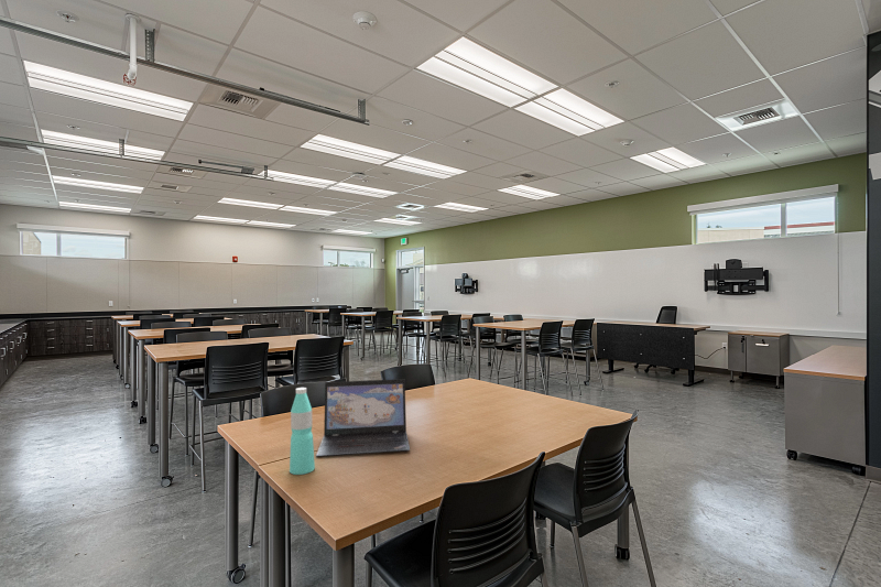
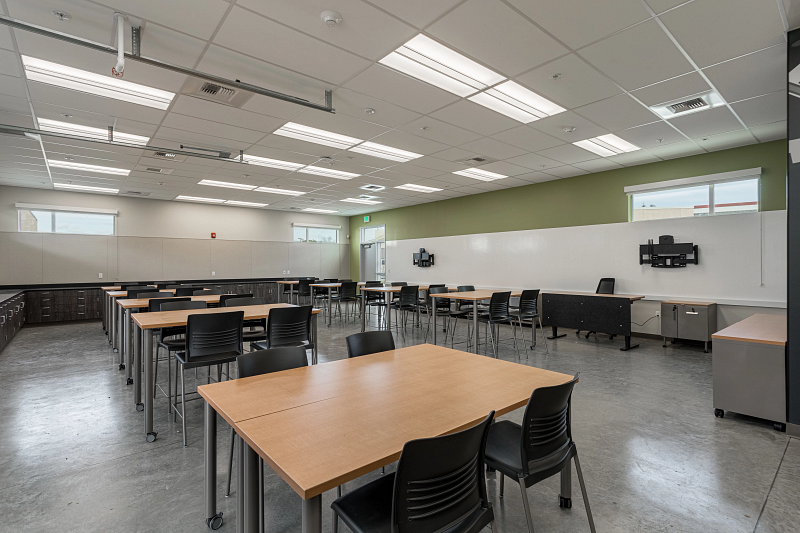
- laptop (365, 414)
- water bottle (302, 428)
